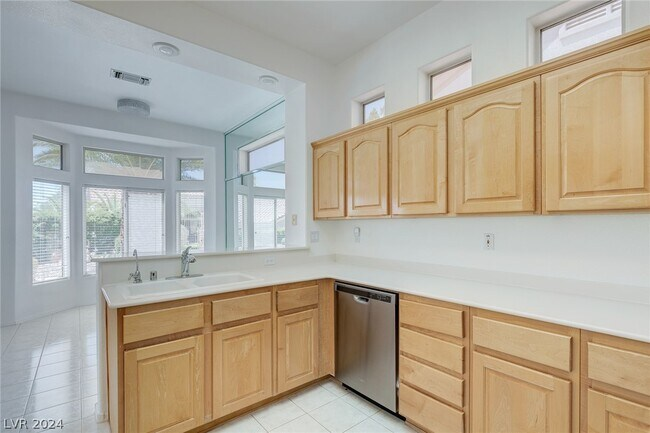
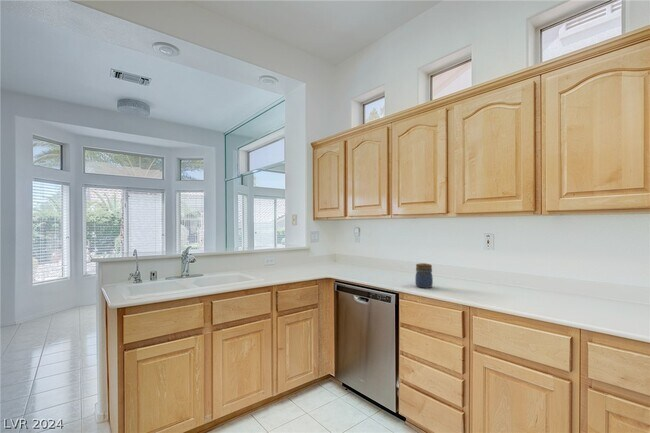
+ jar (424, 275)
